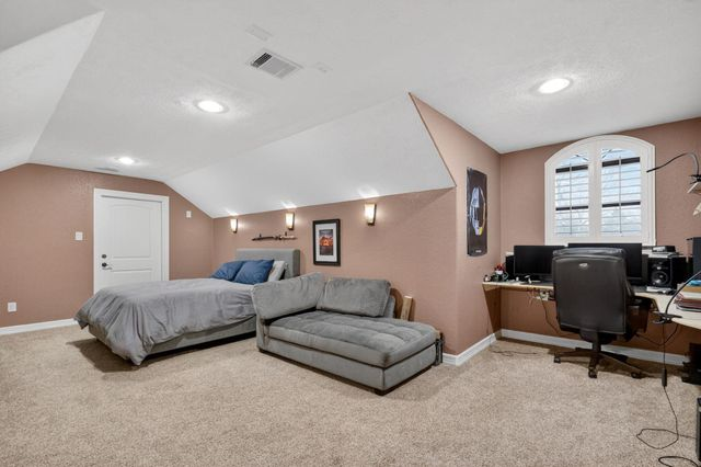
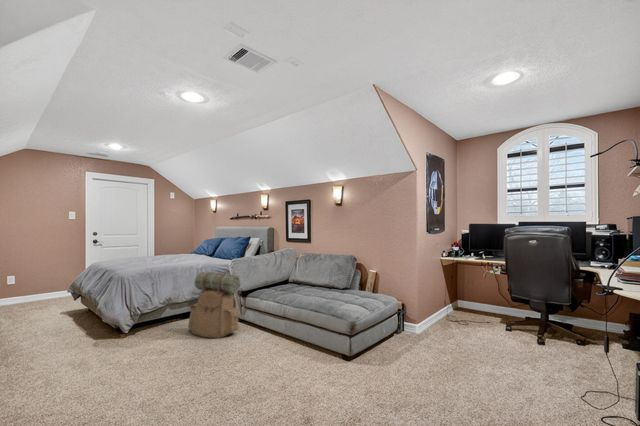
+ backpack (218, 301)
